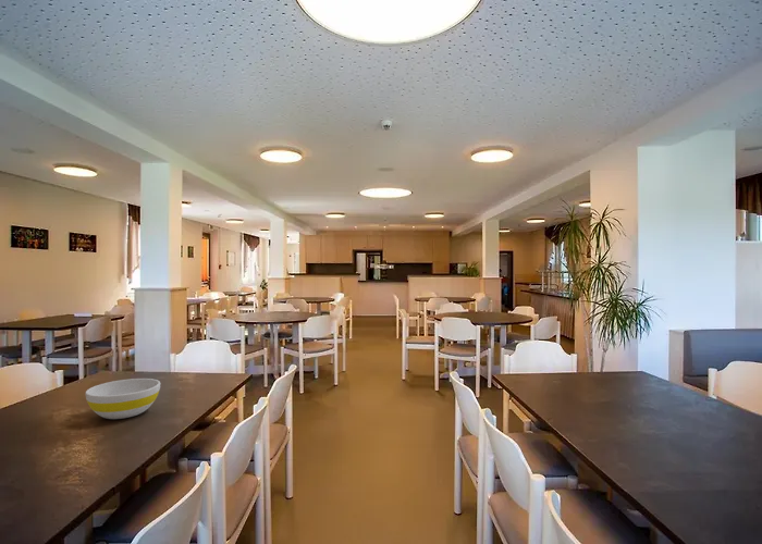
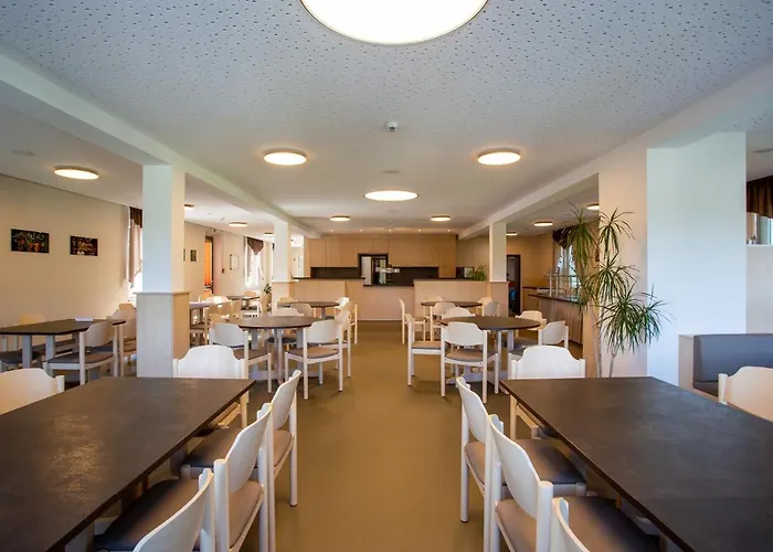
- bowl (124, 399)
